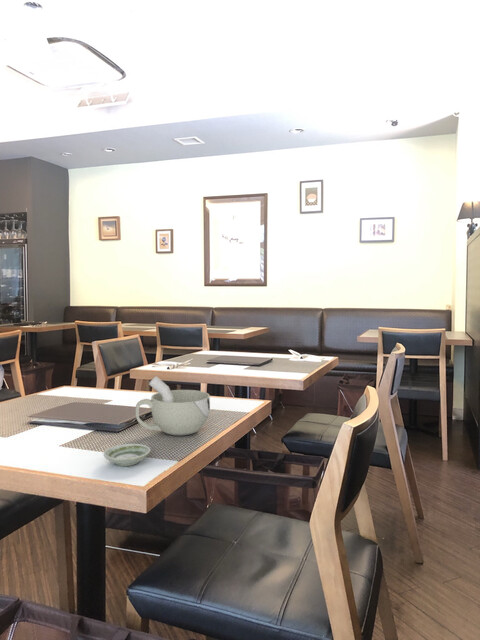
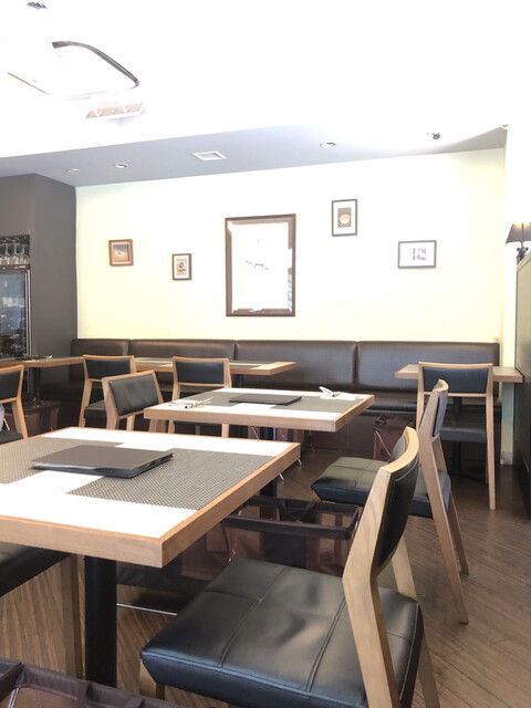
- saucer (127, 456)
- cup (173, 403)
